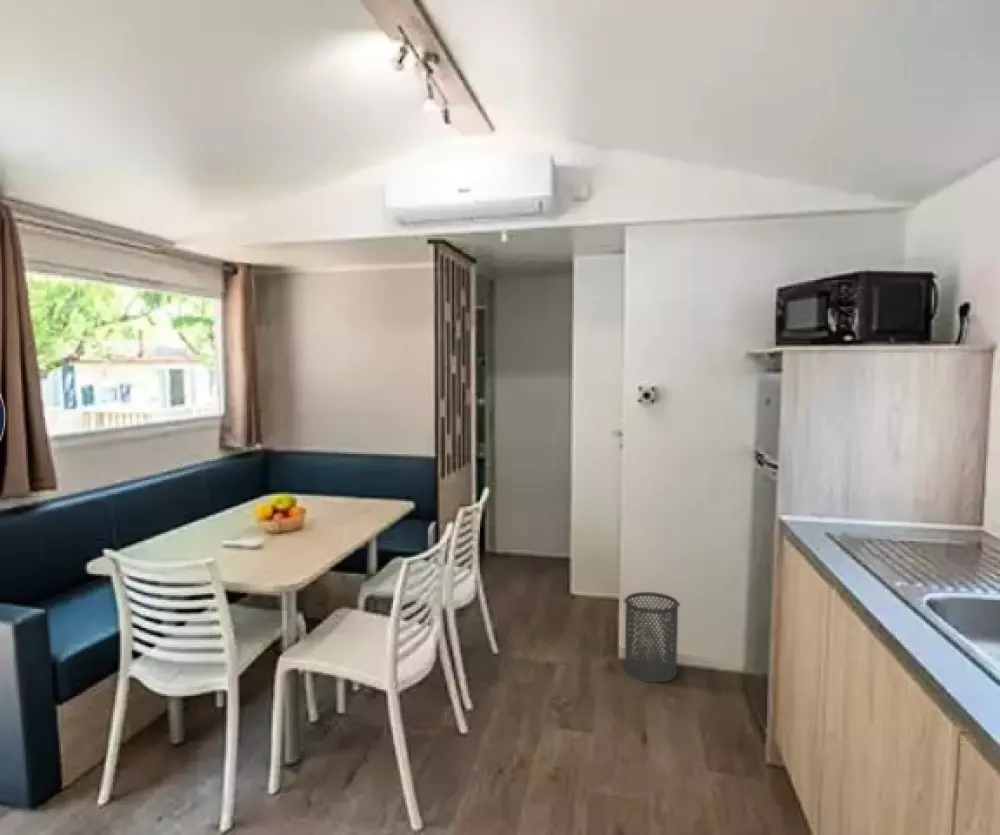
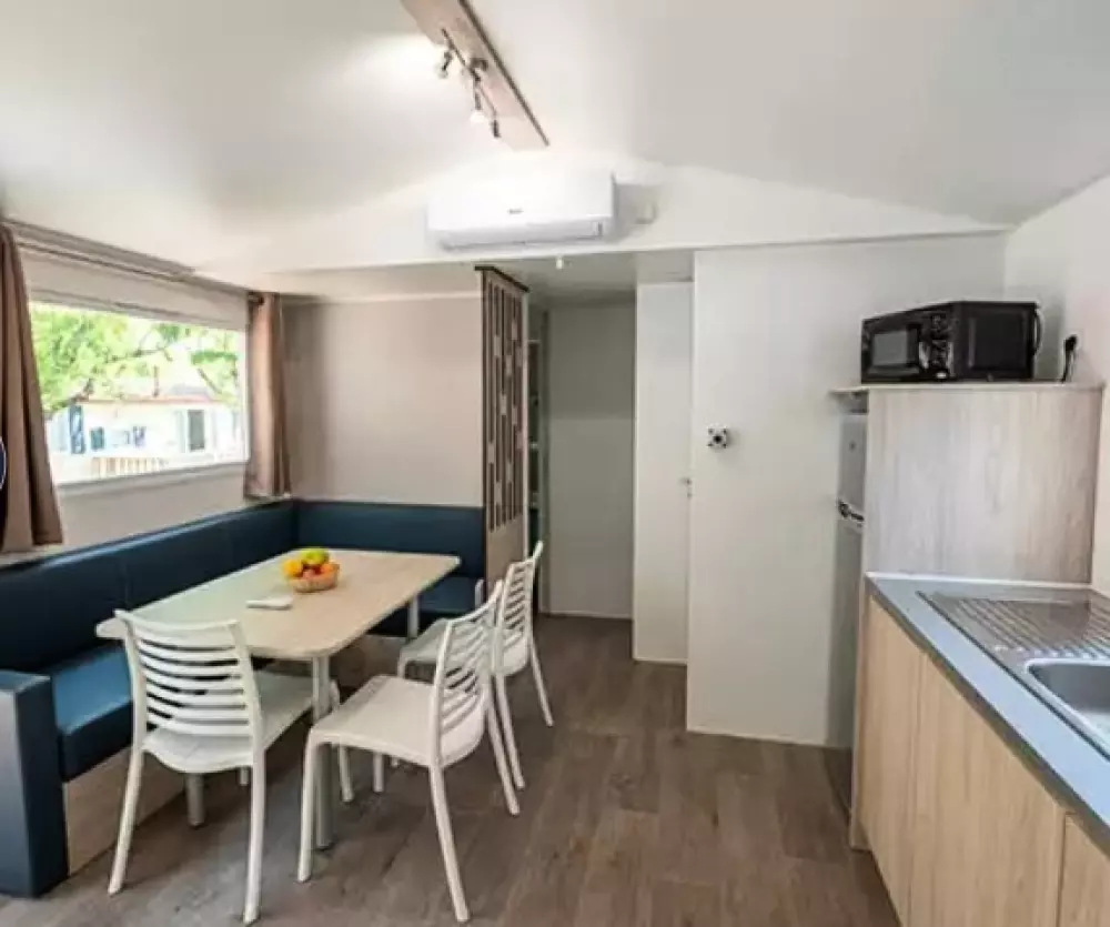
- trash can (651, 635)
